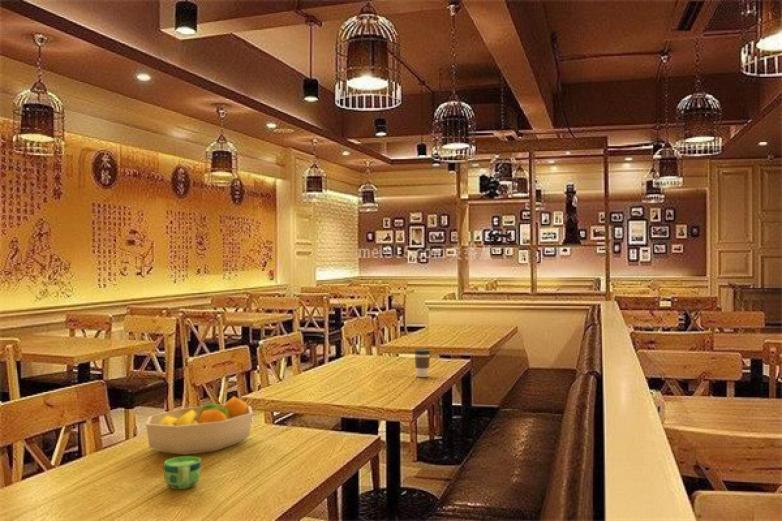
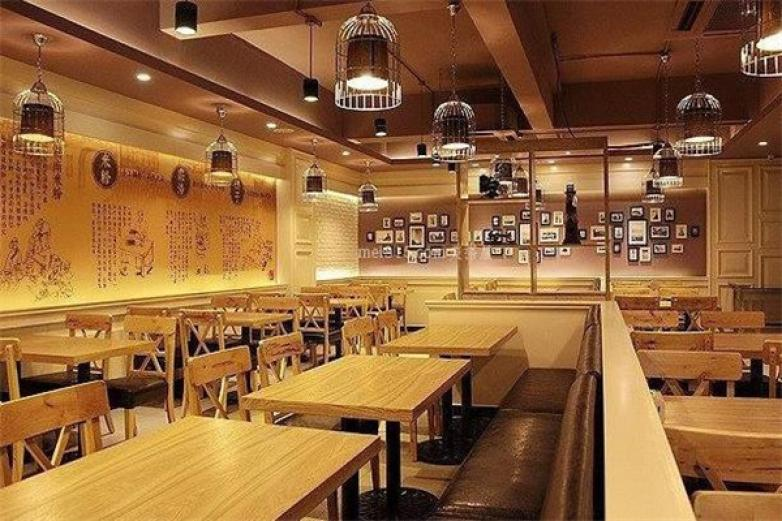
- cup (184, 474)
- coffee cup (422, 363)
- fruit bowl (201, 422)
